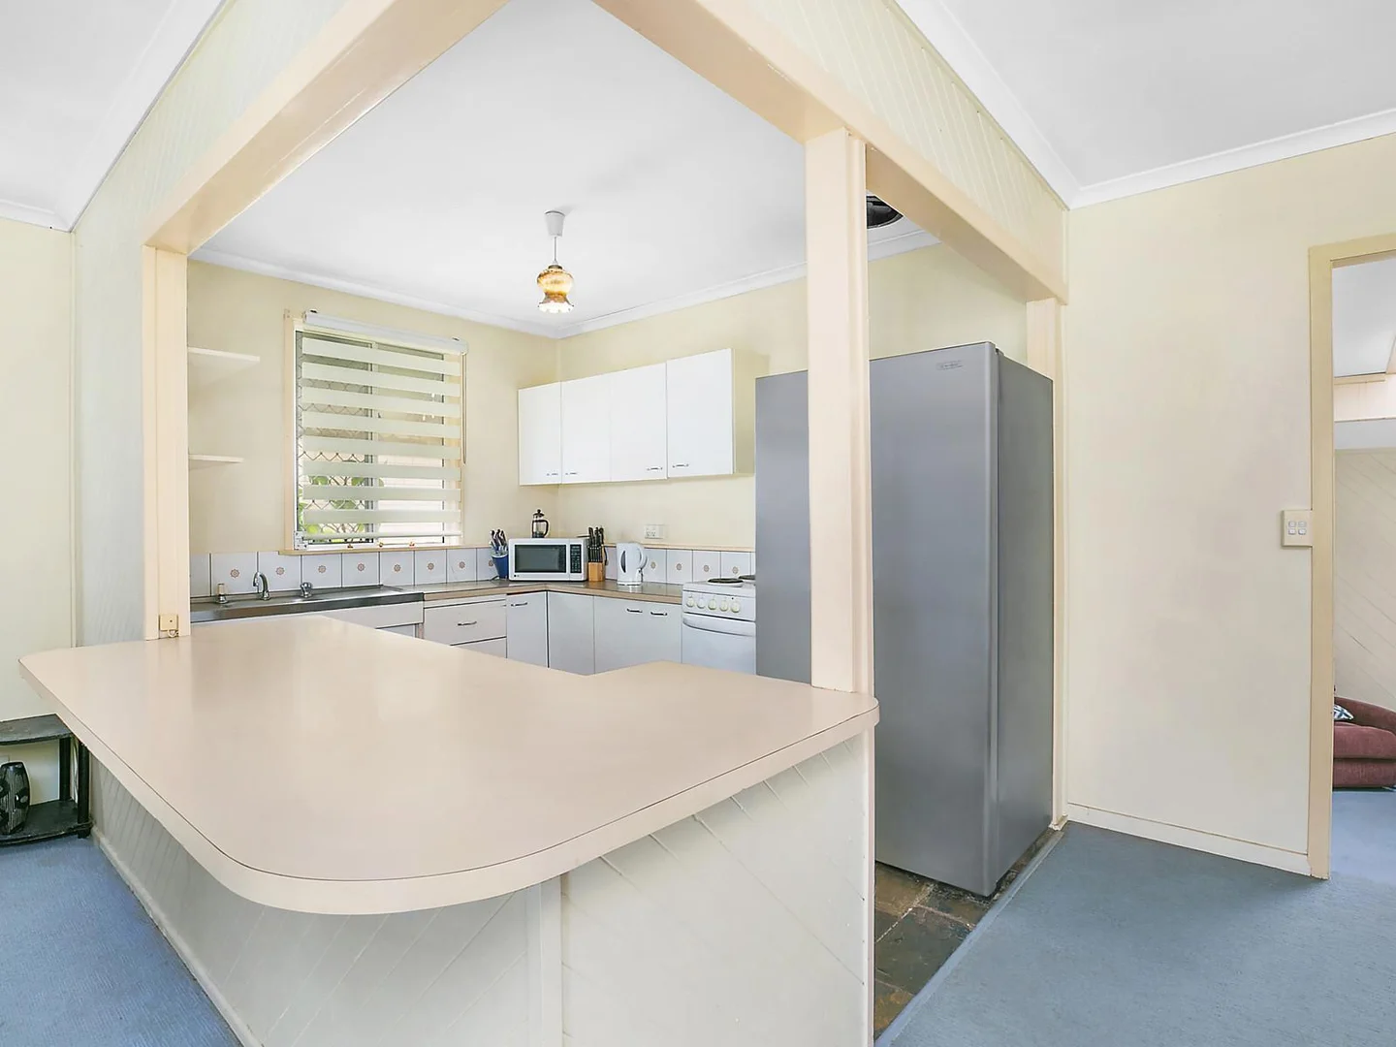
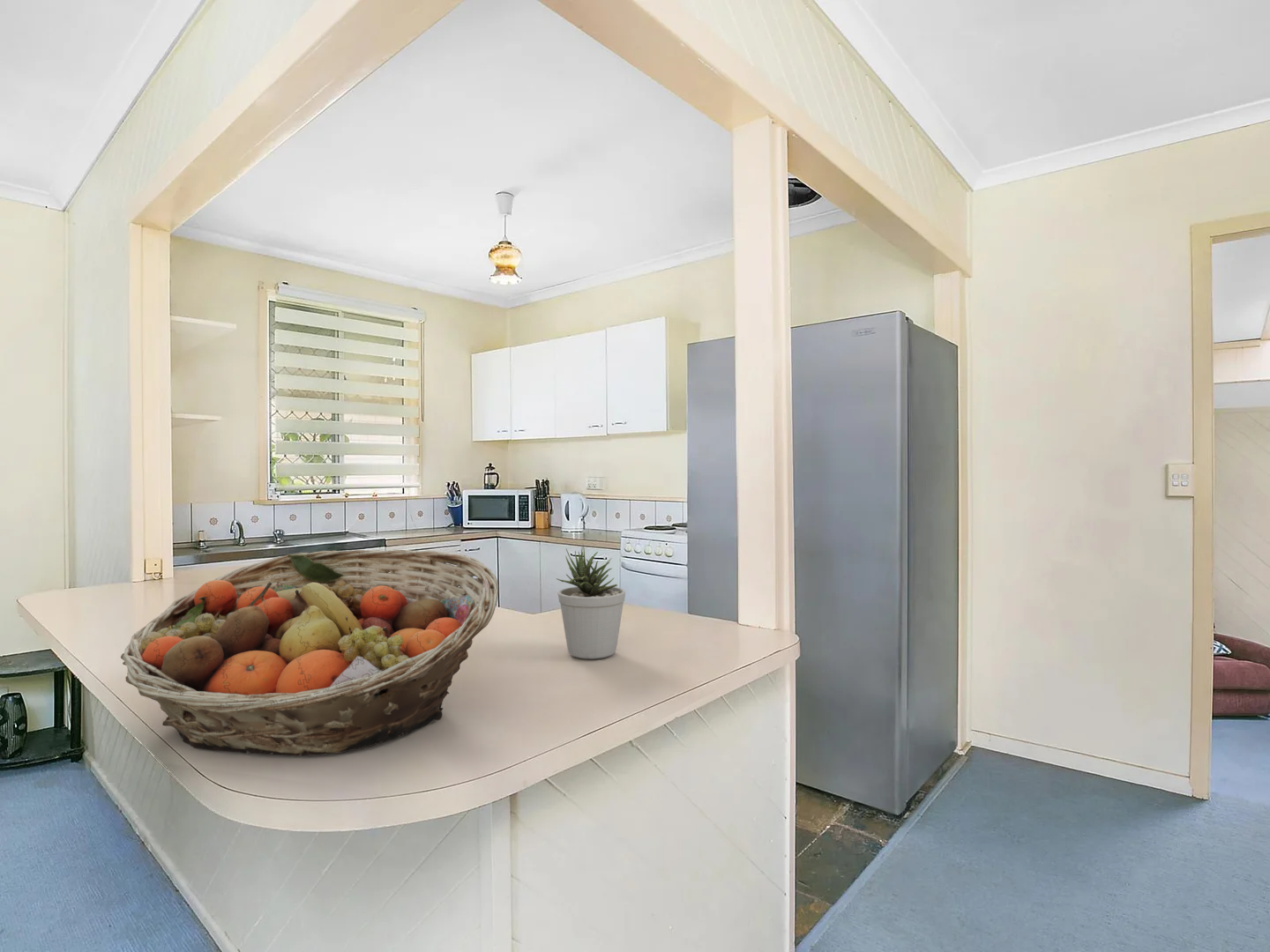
+ fruit basket (324, 636)
+ potted plant (593, 599)
